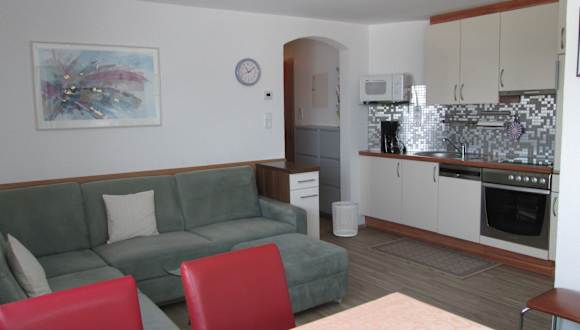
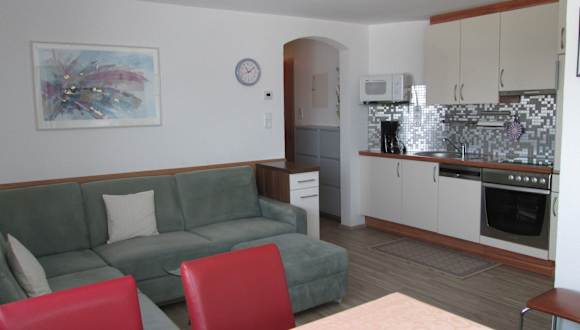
- waste bin (345, 219)
